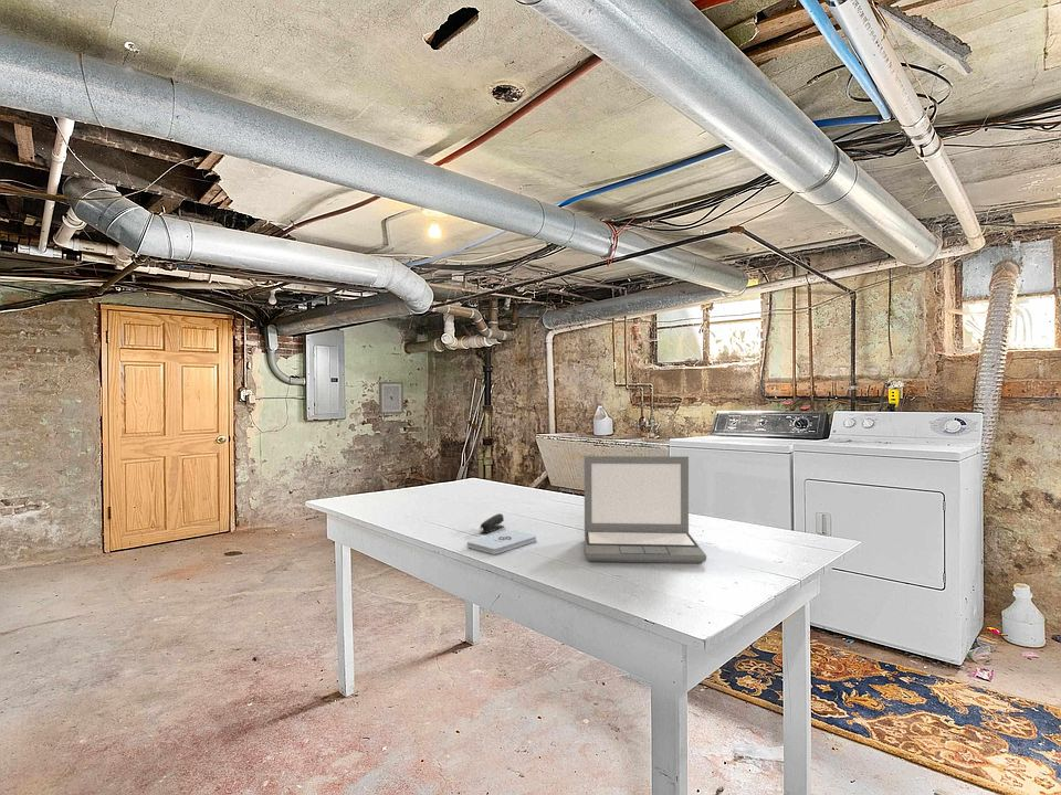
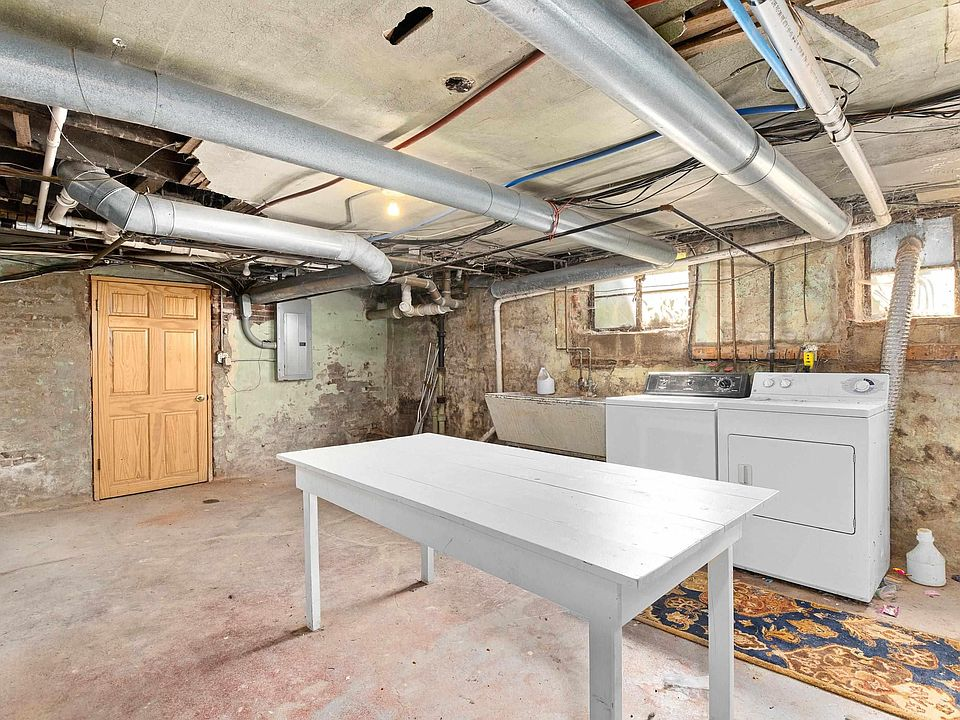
- notepad (503, 541)
- wall art (390, 398)
- laptop (640, 505)
- stapler (492, 522)
